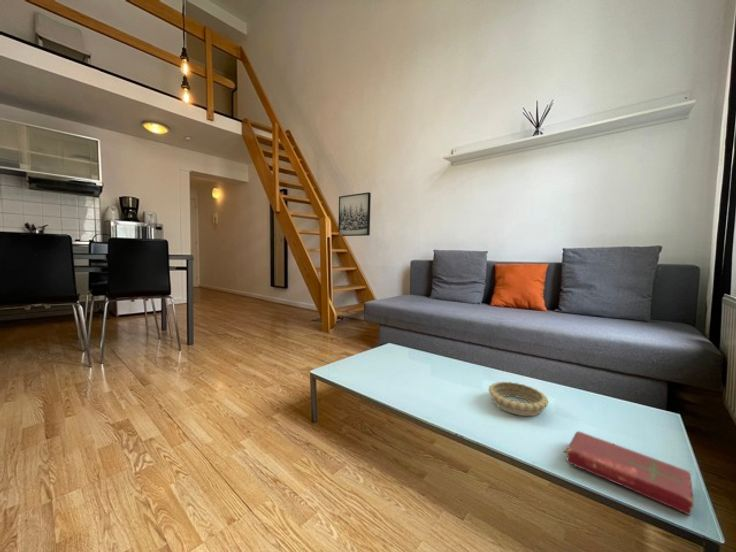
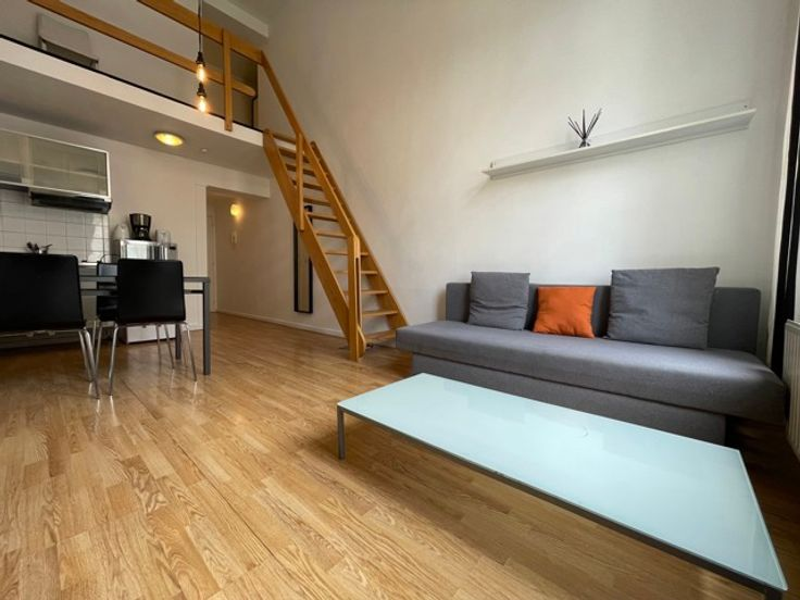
- decorative bowl (518, 397)
- wall art (353, 215)
- book (623, 466)
